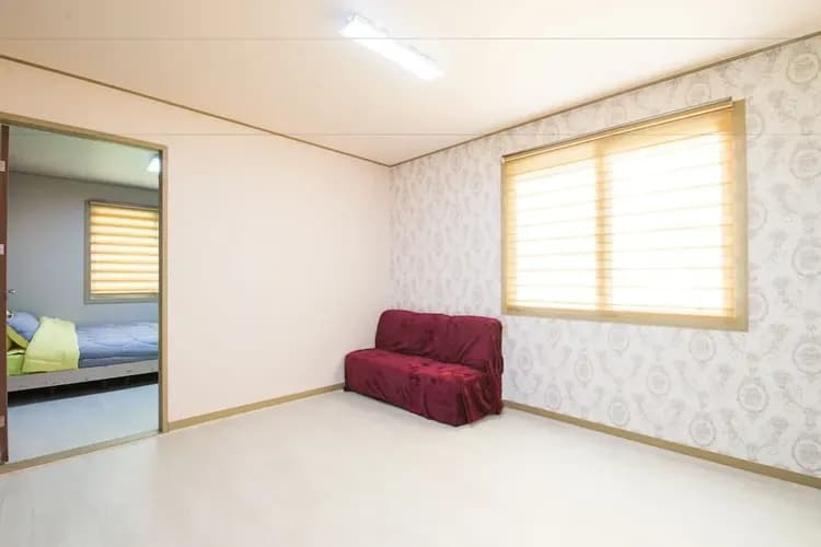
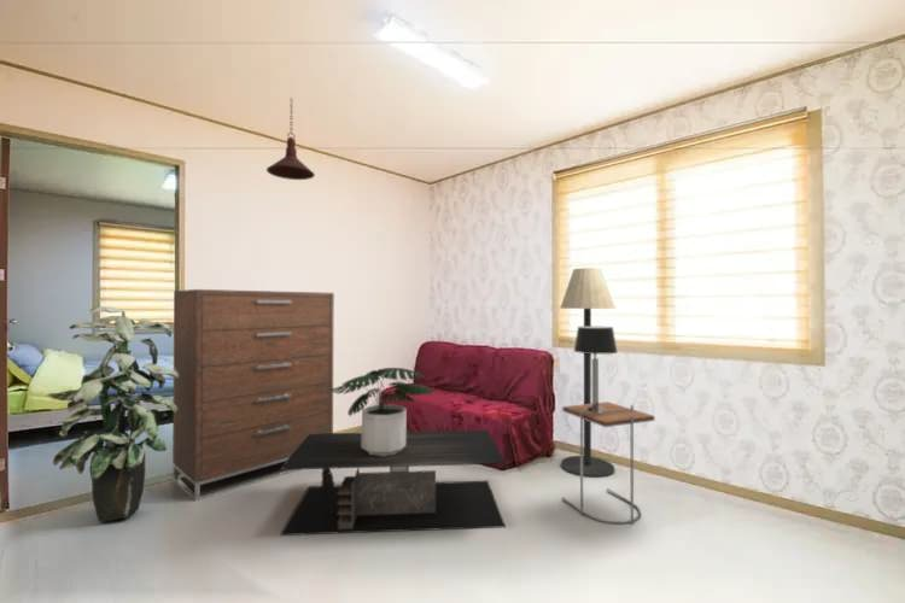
+ side table (631, 457)
+ pendant light (291, 134)
+ table lamp (595, 368)
+ coffee table (397, 475)
+ indoor plant (115, 409)
+ dresser (258, 380)
+ floor lamp (586, 368)
+ potted plant (381, 406)
